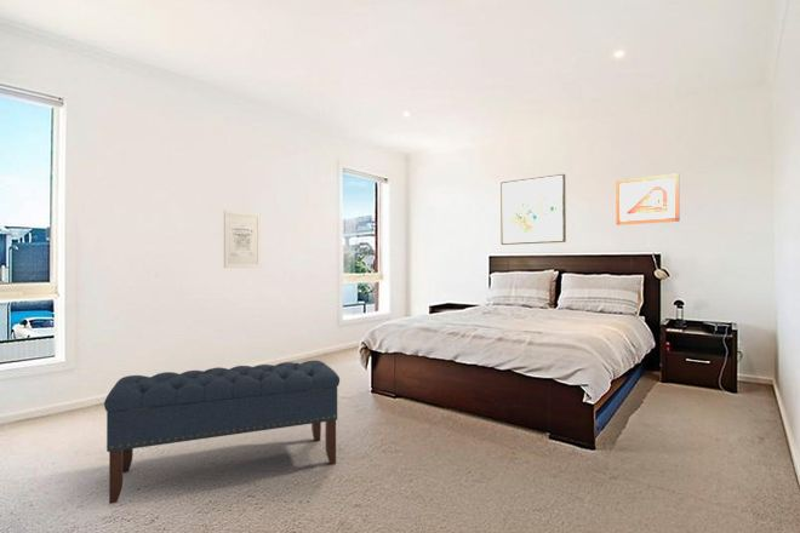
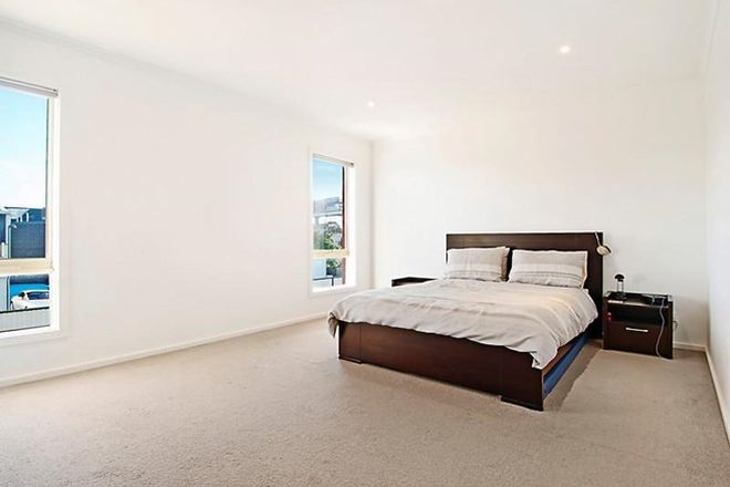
- wall art (242, 240)
- picture frame (646, 200)
- wall art (531, 211)
- bench (230, 418)
